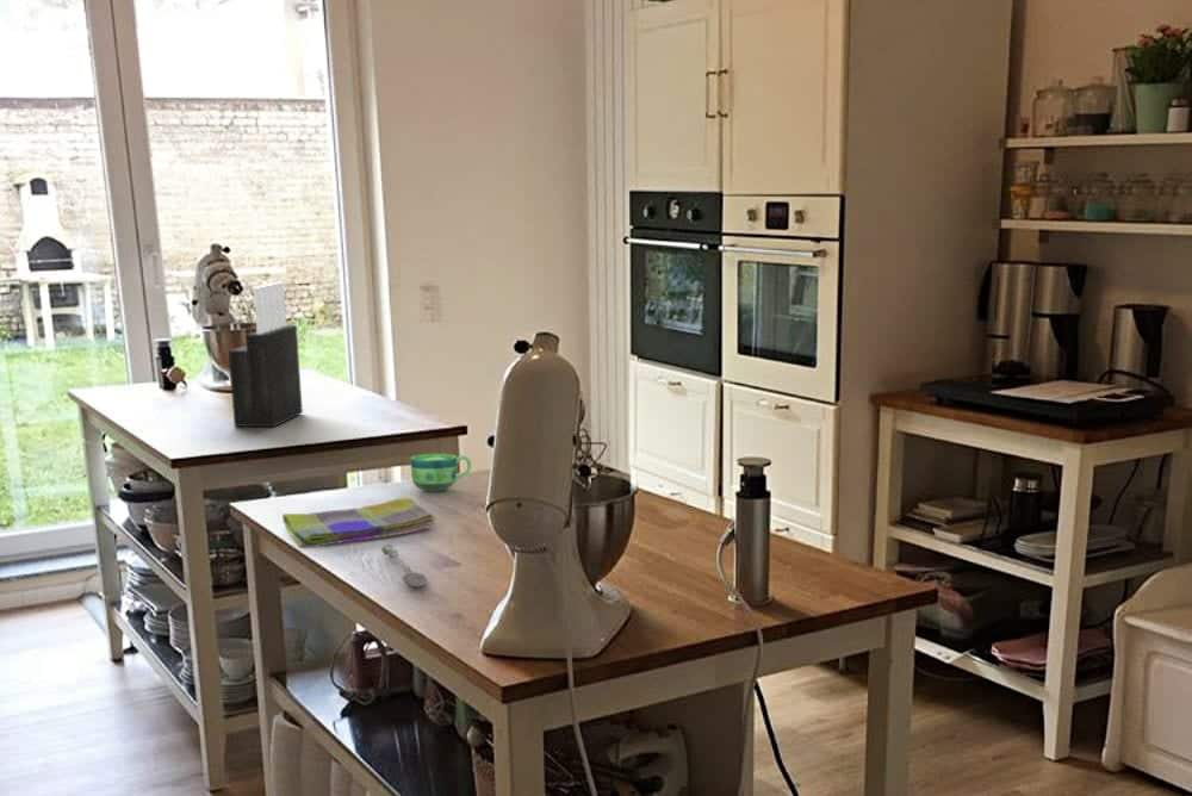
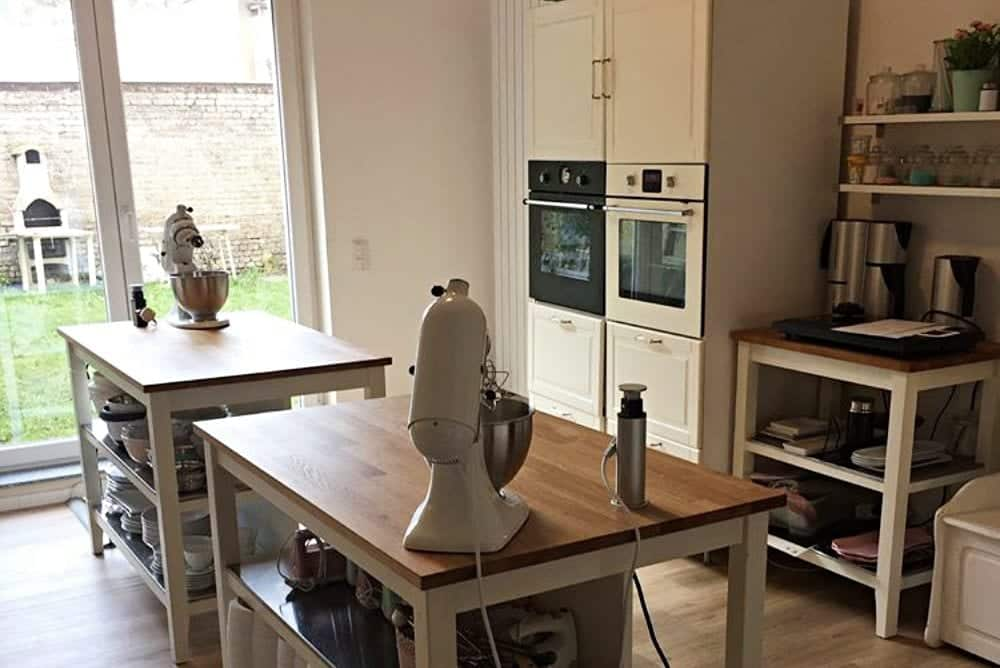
- soupspoon (403, 566)
- knife block (260, 352)
- cup (440, 471)
- dish towel (359, 520)
